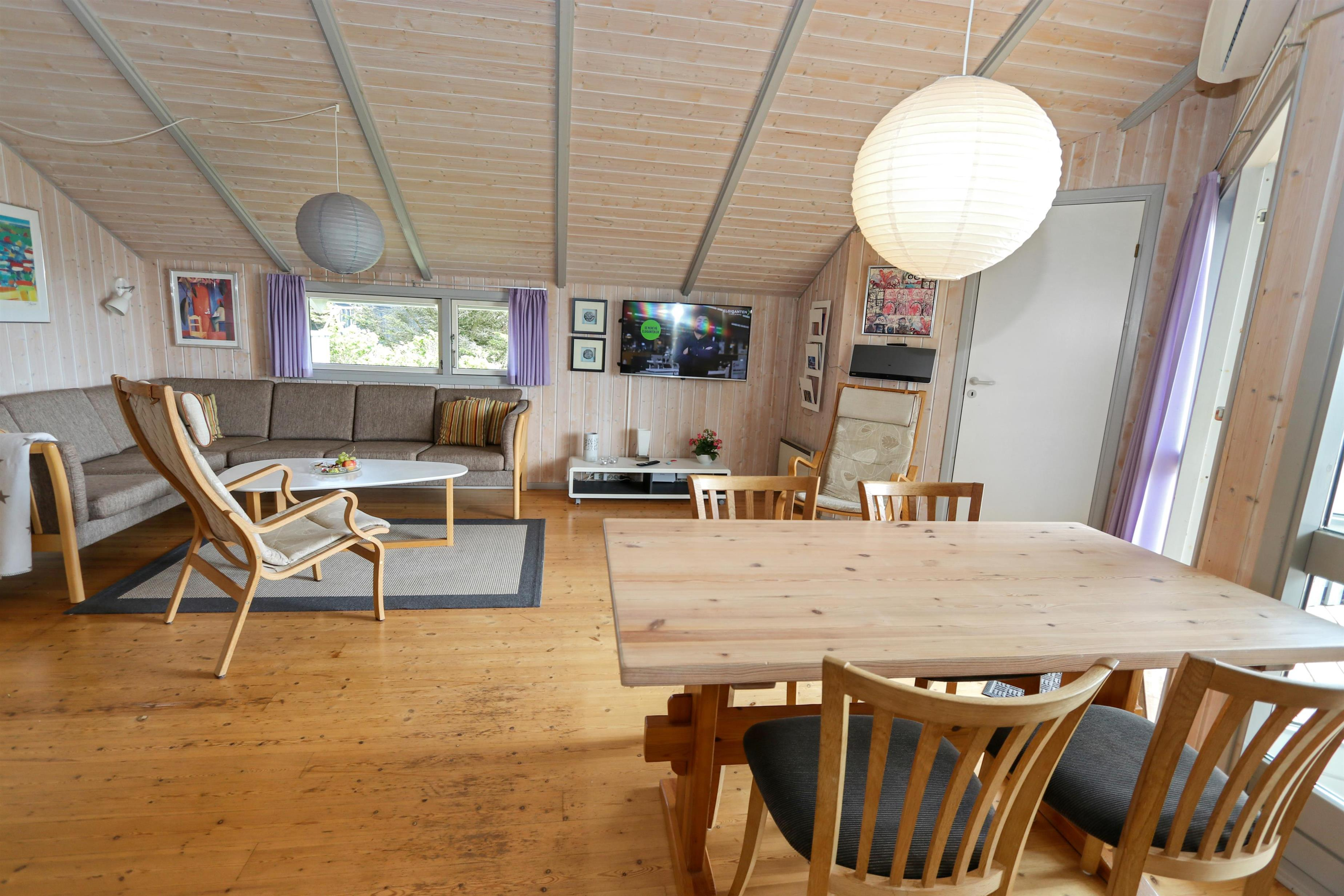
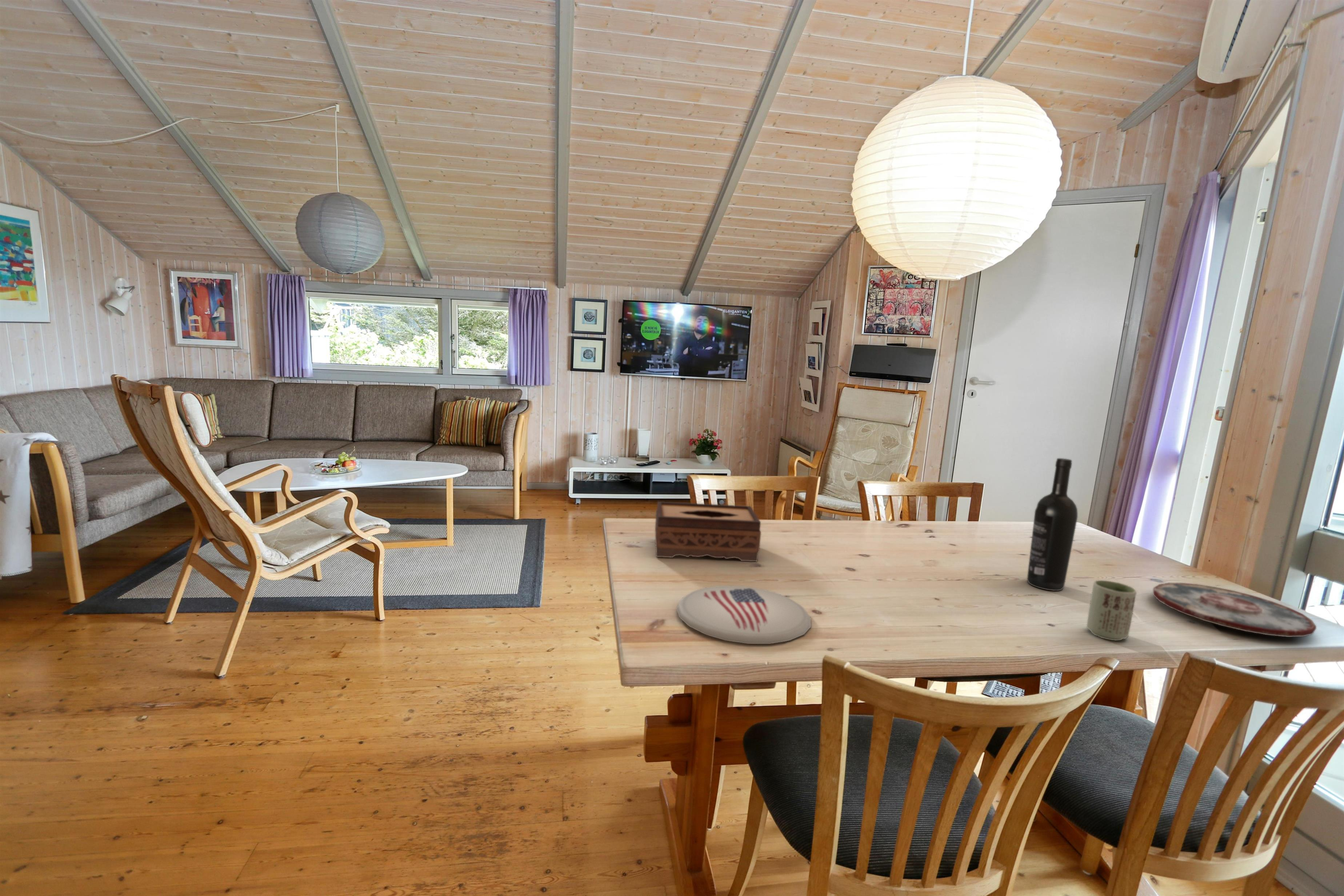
+ wine bottle (1055, 523)
+ tissue box (705, 530)
+ cup (1111, 611)
+ plate (1229, 608)
+ plate (743, 610)
